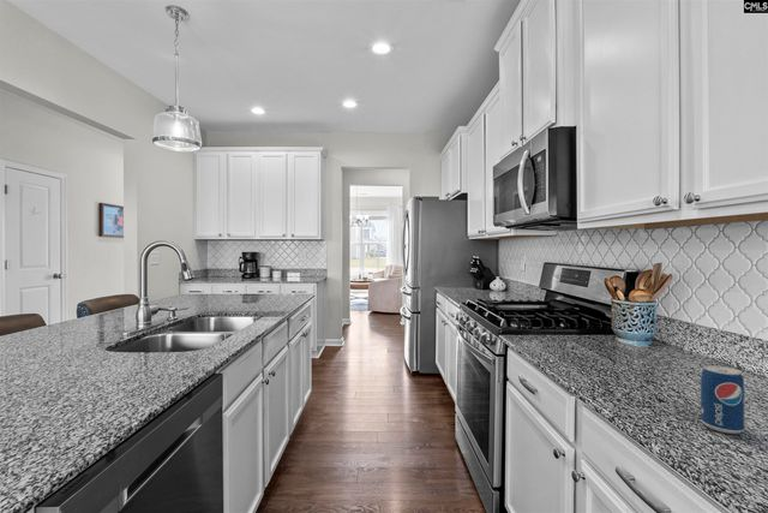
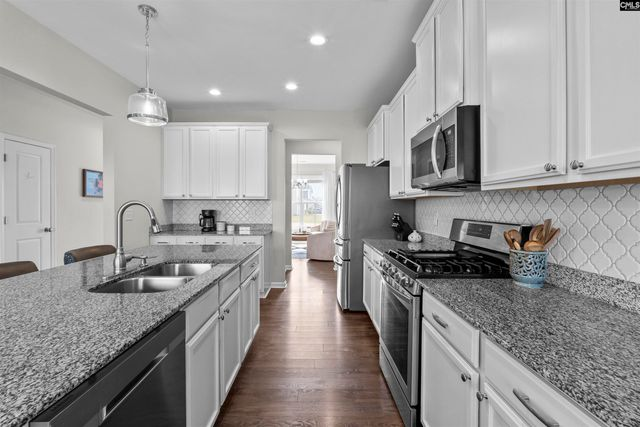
- beverage can (721, 398)
